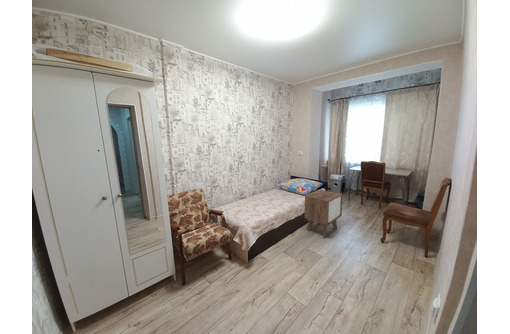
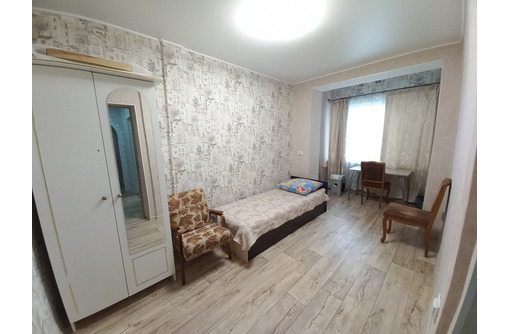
- nightstand (322, 212)
